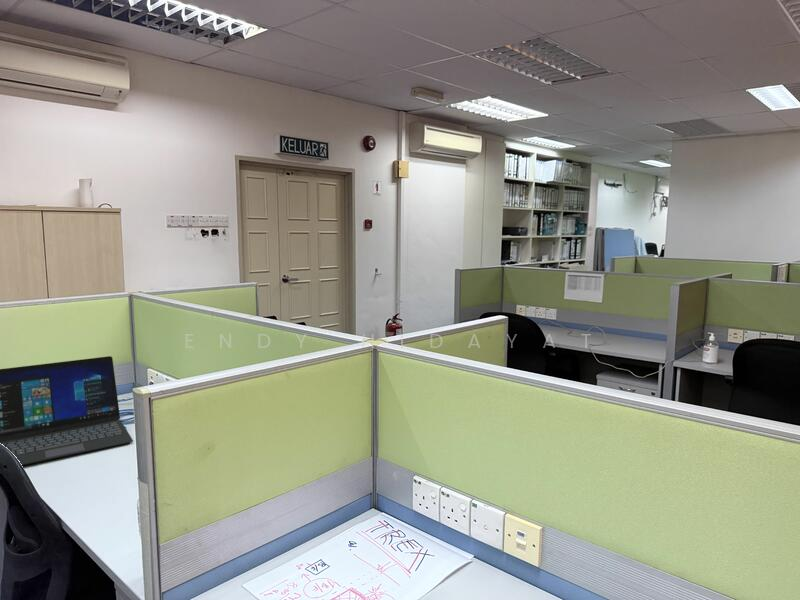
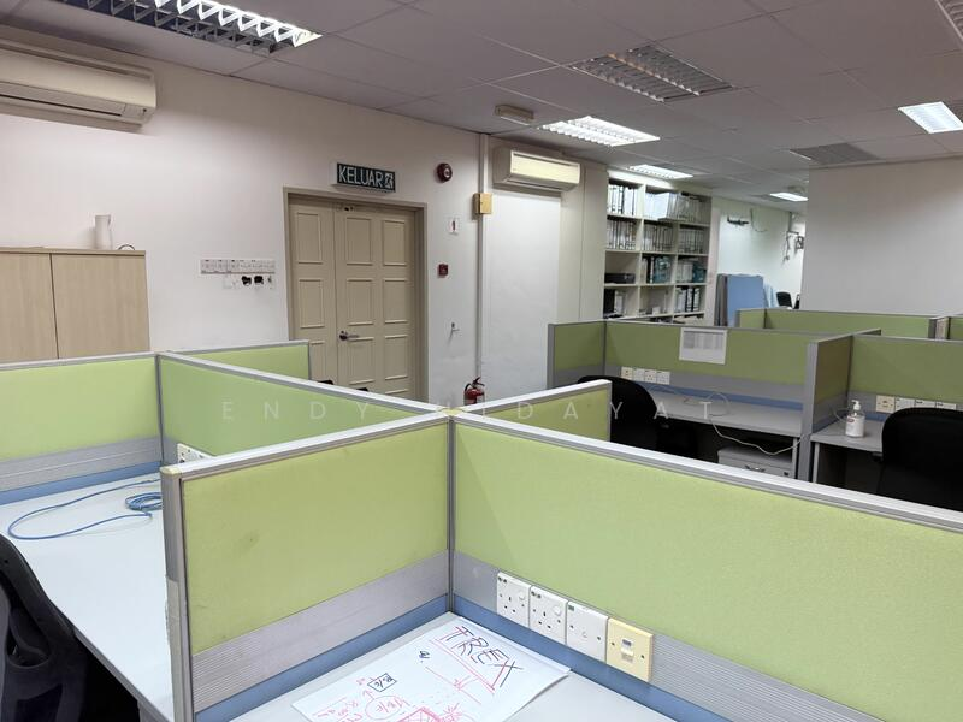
- laptop (59, 406)
